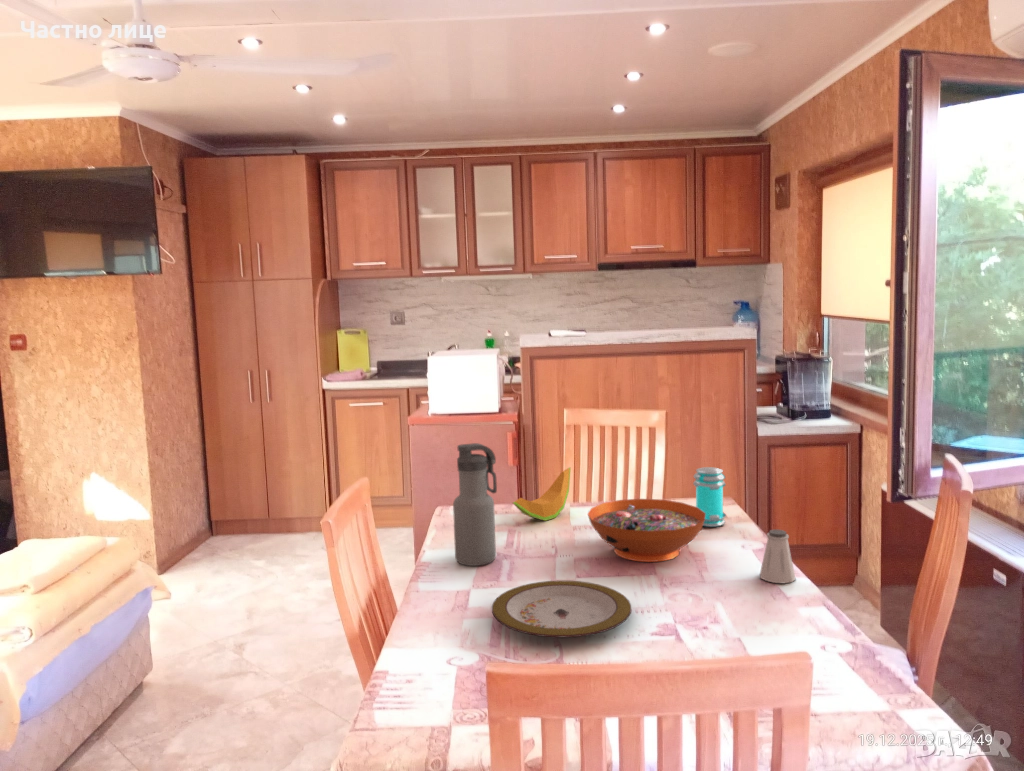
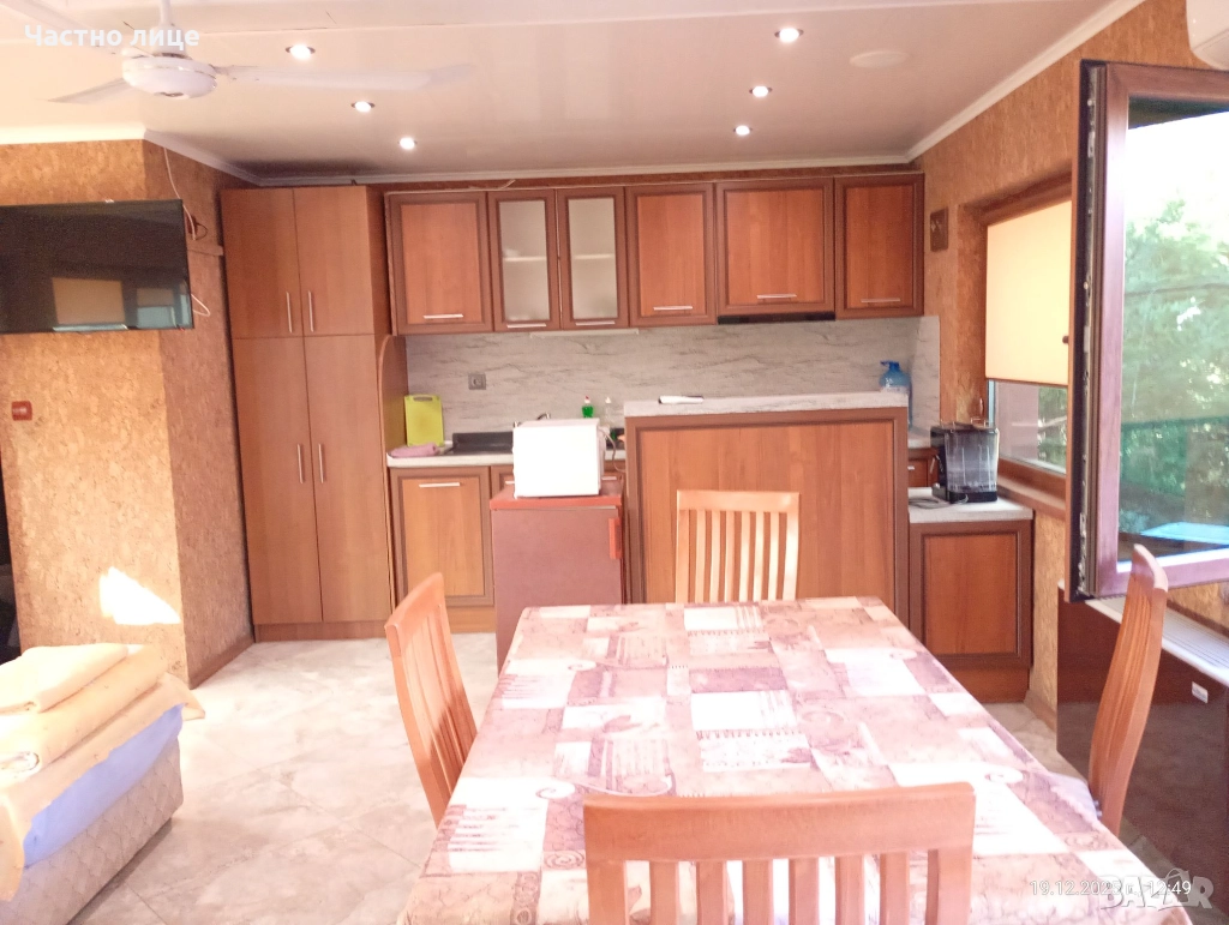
- water bottle (474, 502)
- saltshaker (777, 554)
- plate (561, 611)
- jar (709, 495)
- cantaloupe slice (542, 496)
- decorative bowl (646, 532)
